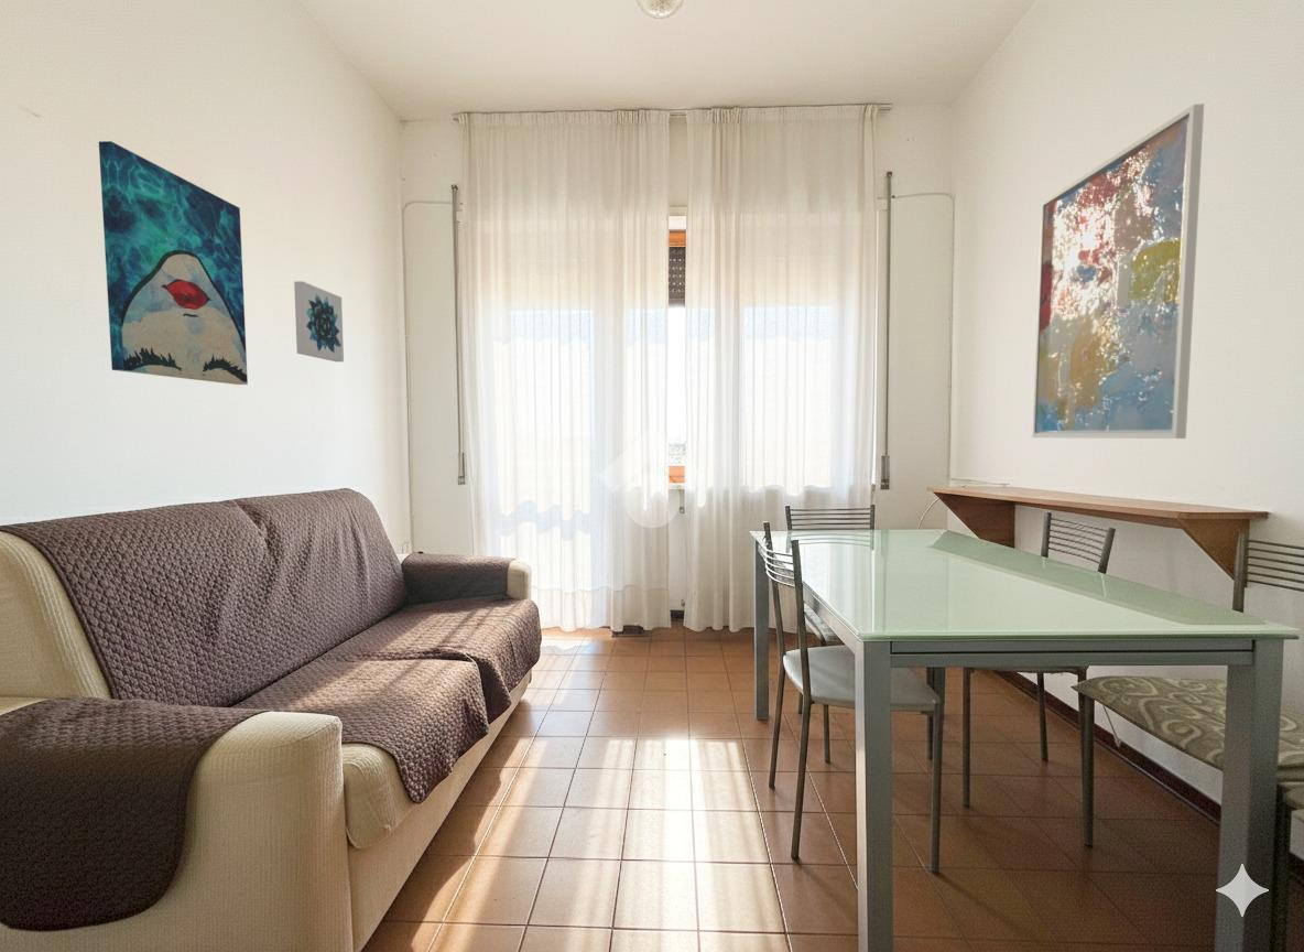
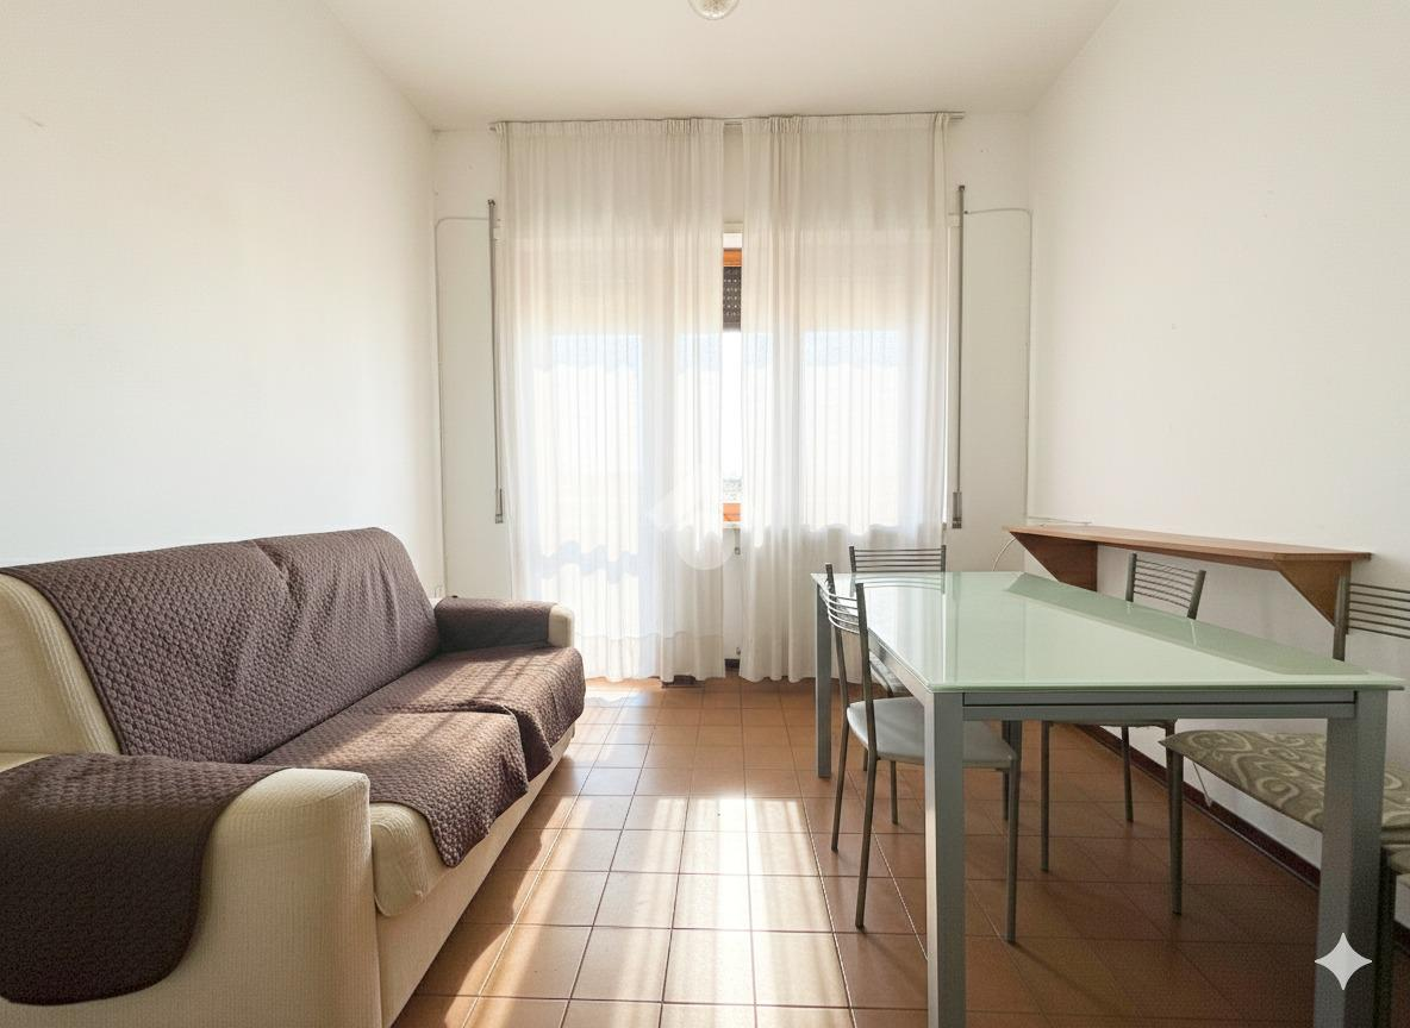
- wall art (319, 323)
- wall art (1101, 302)
- wall art (183, 279)
